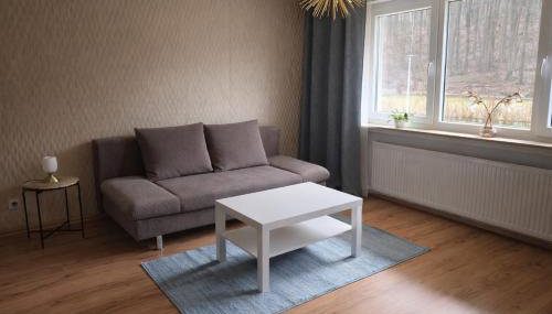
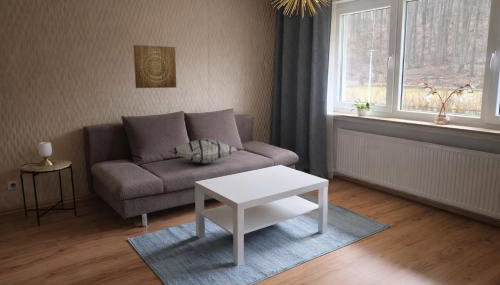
+ decorative pillow (203, 150)
+ wall art (155, 67)
